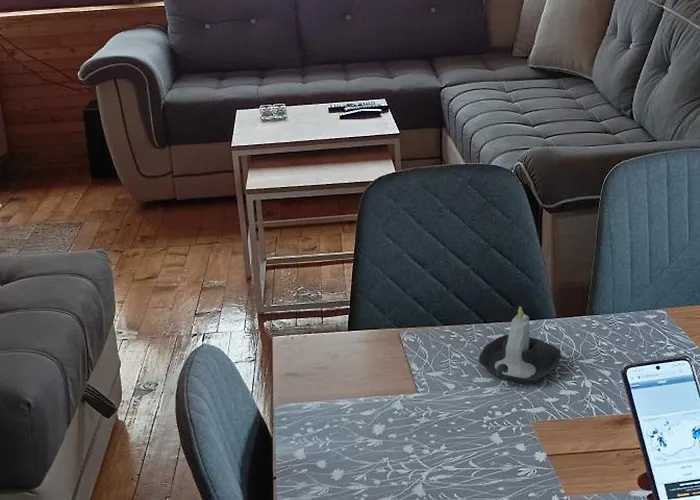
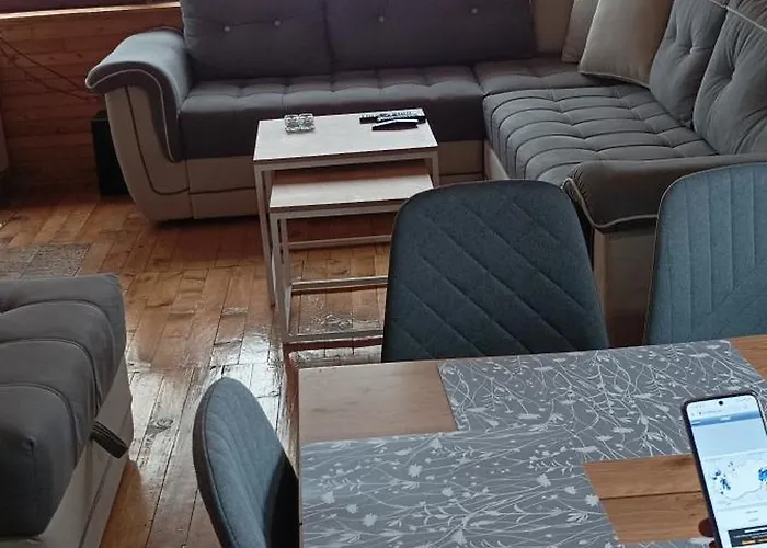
- candle (518, 339)
